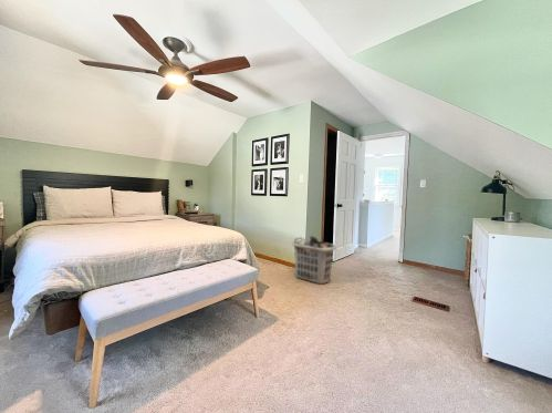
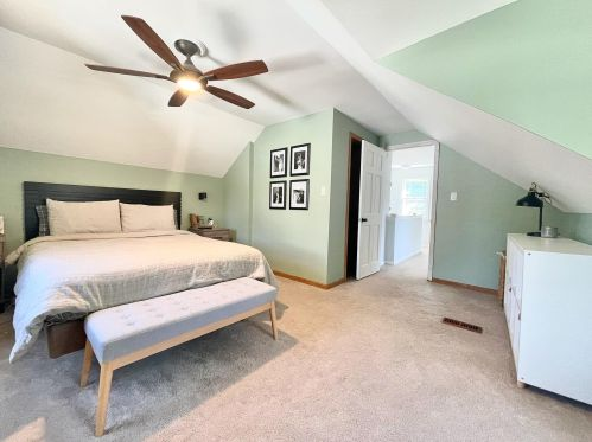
- clothes hamper (313, 257)
